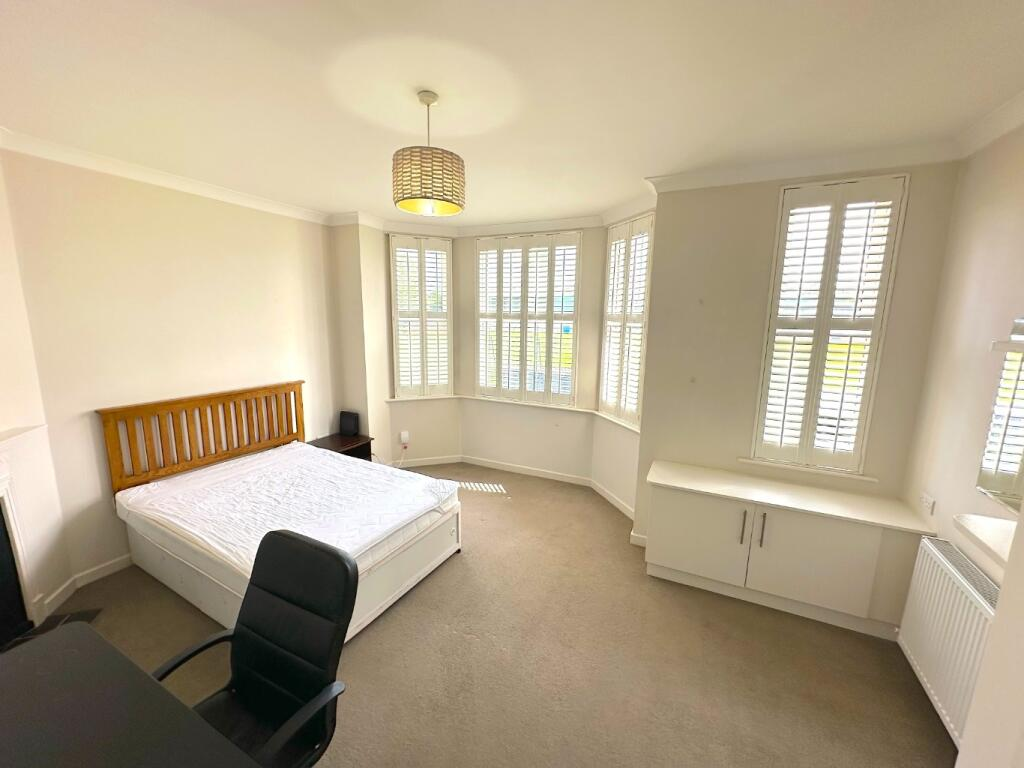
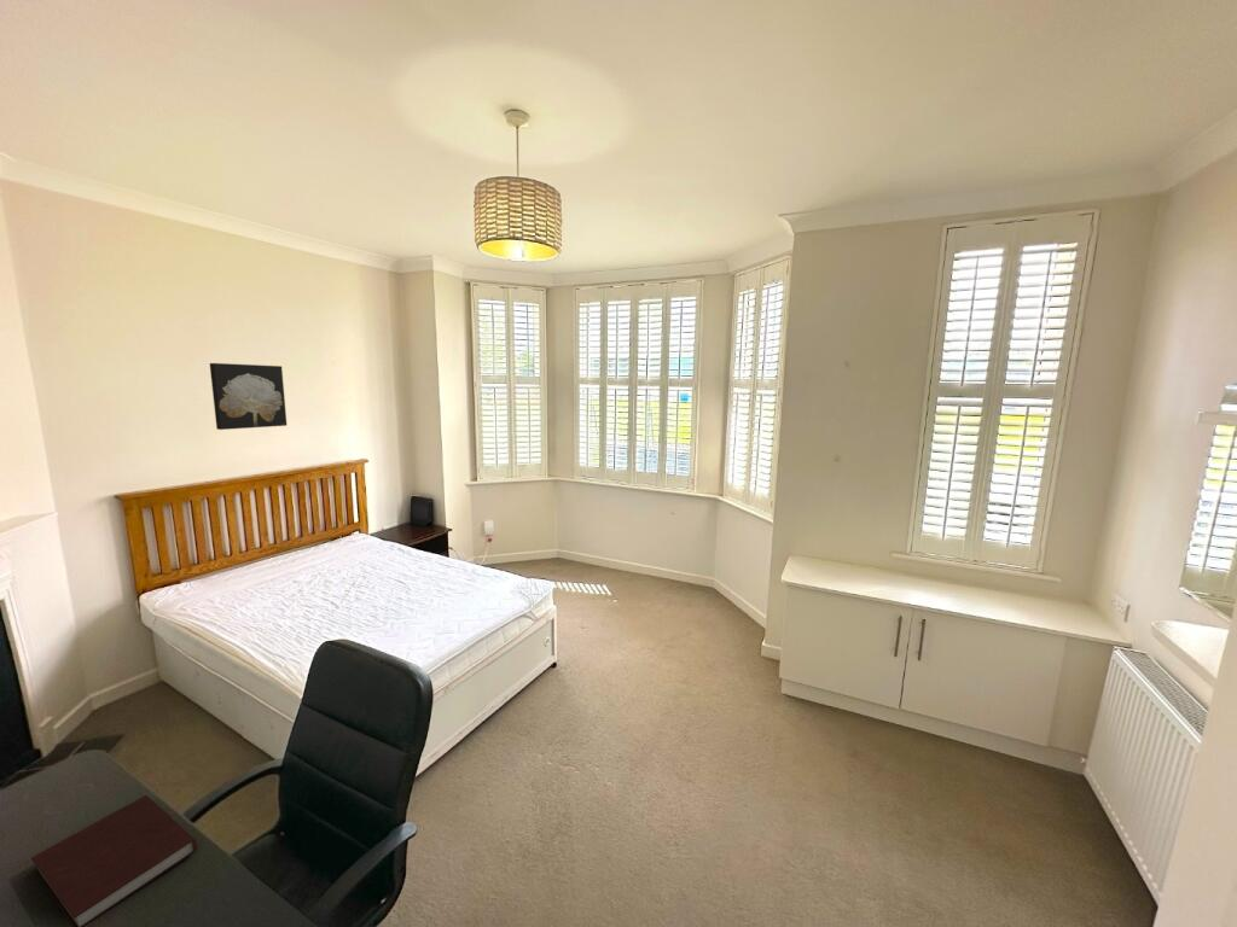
+ notebook (116, 853)
+ wall art (250, 396)
